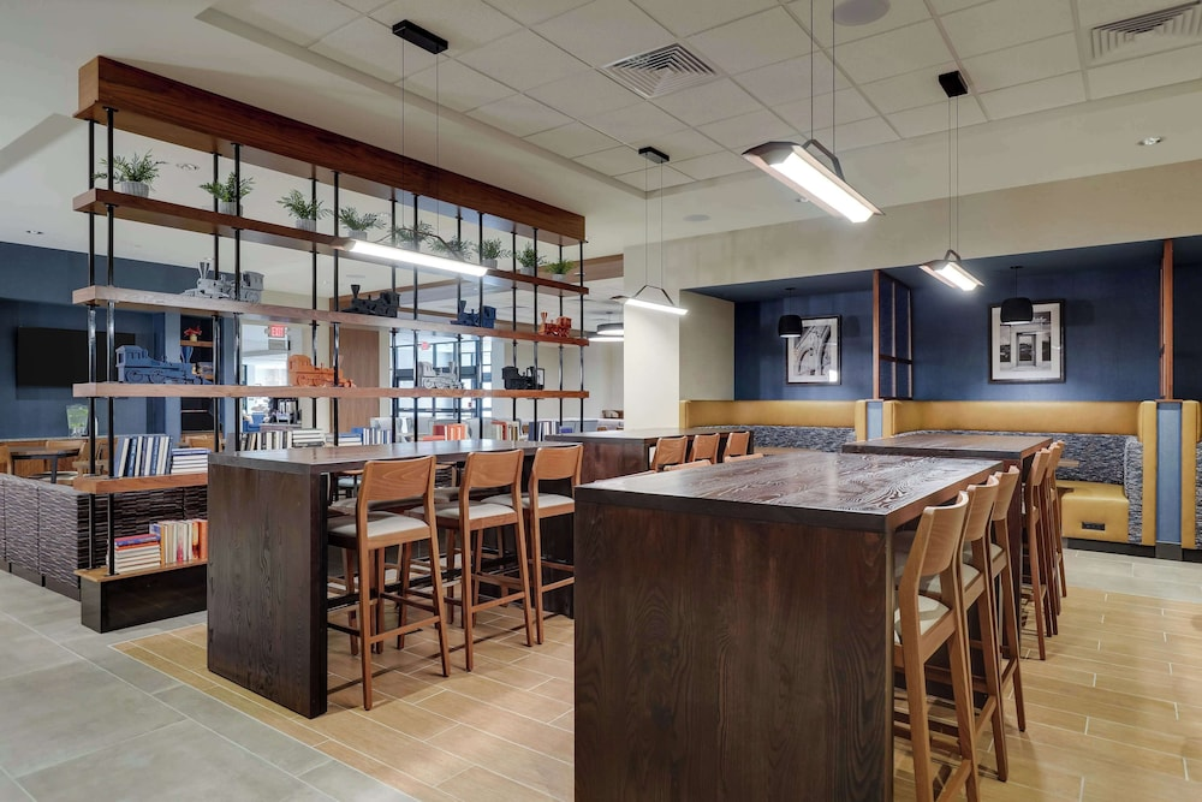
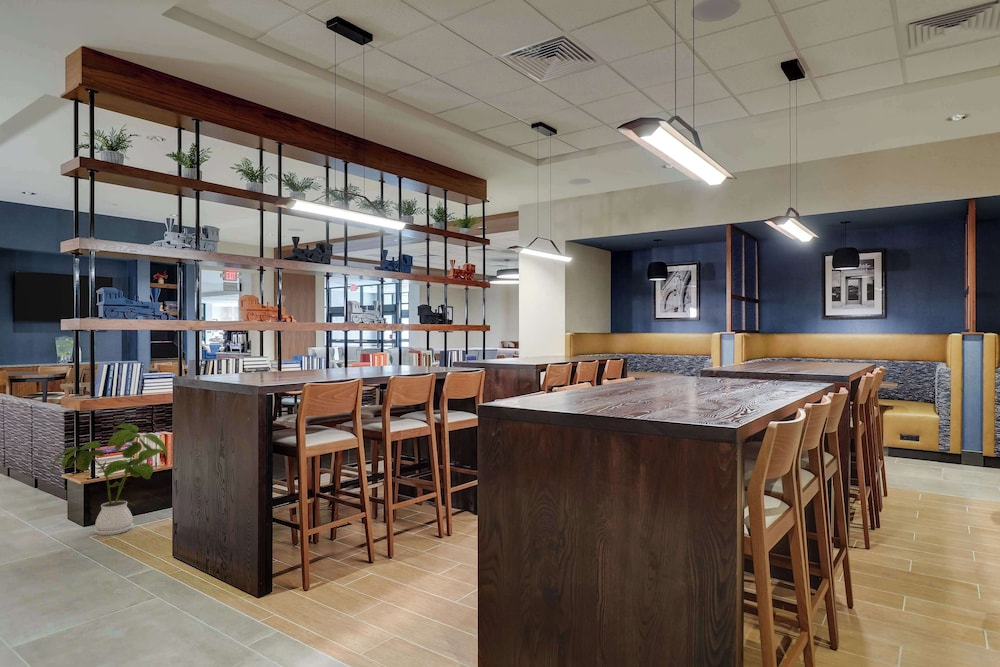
+ house plant (126, 476)
